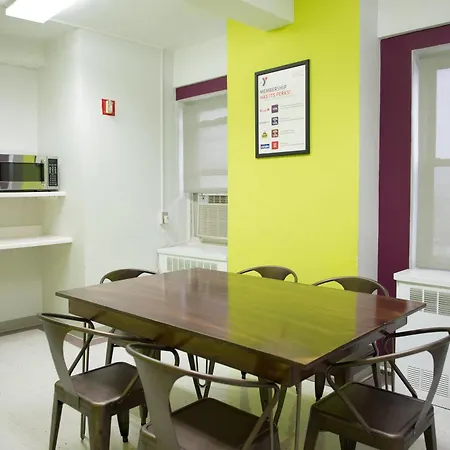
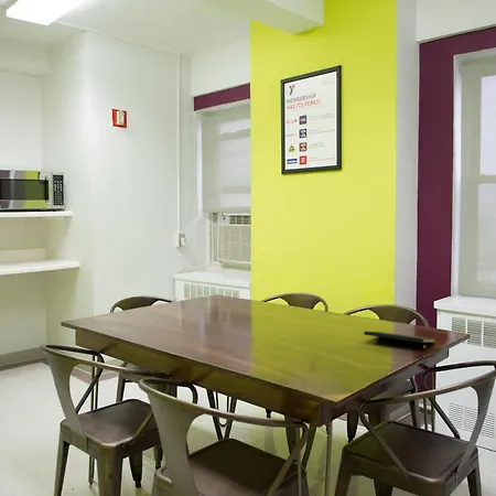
+ notepad (399, 336)
